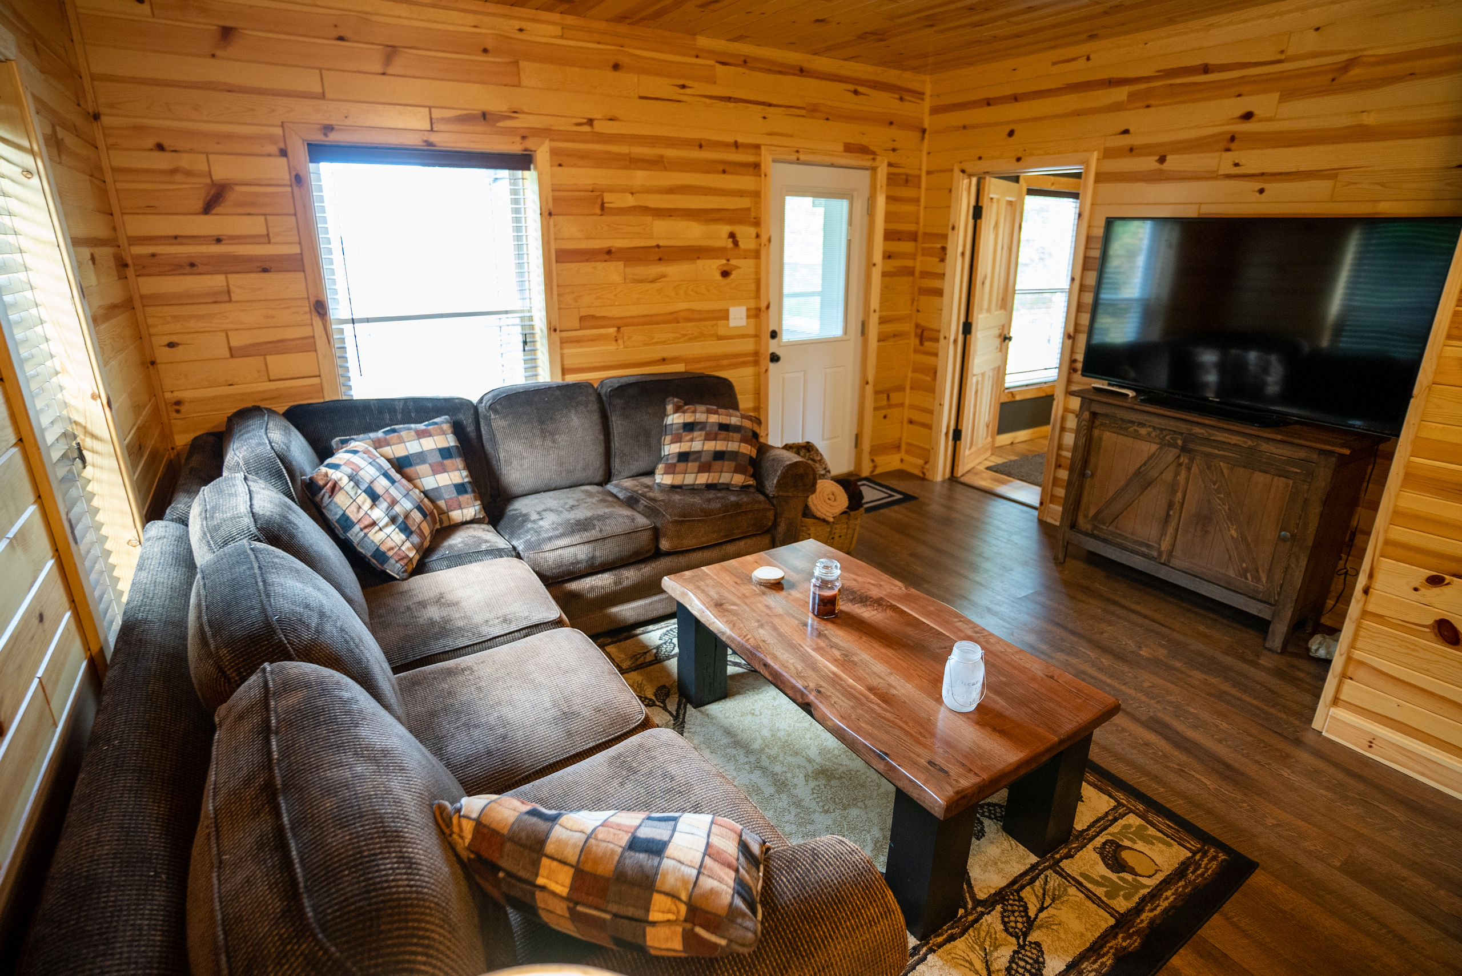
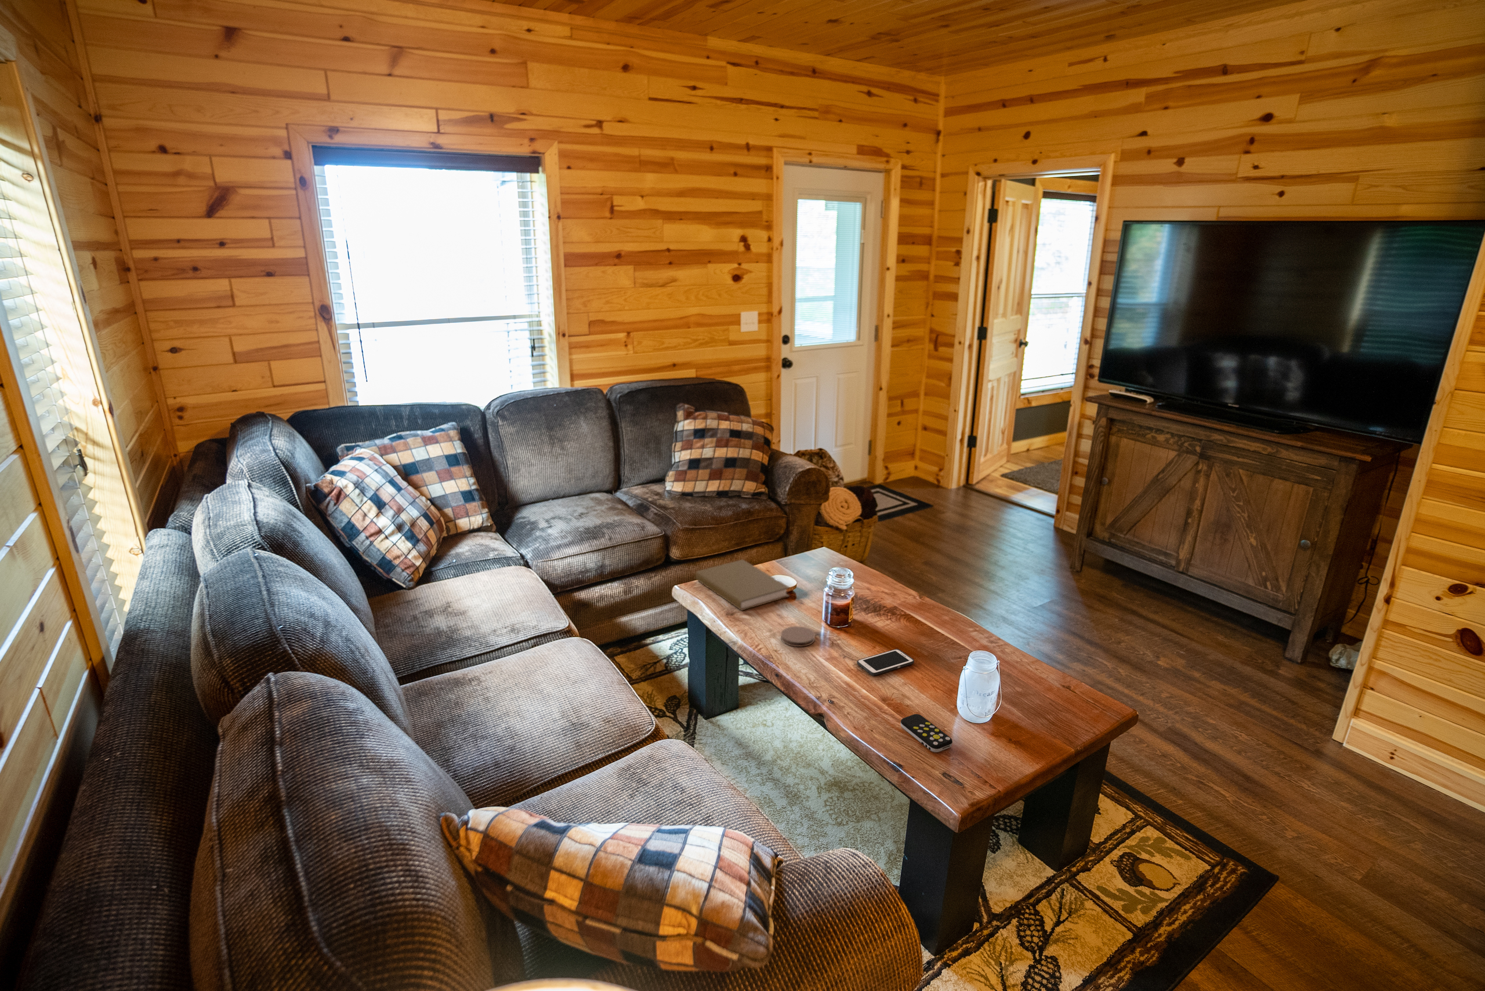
+ remote control (926, 732)
+ coaster (798, 636)
+ book (741, 584)
+ cell phone (885, 661)
